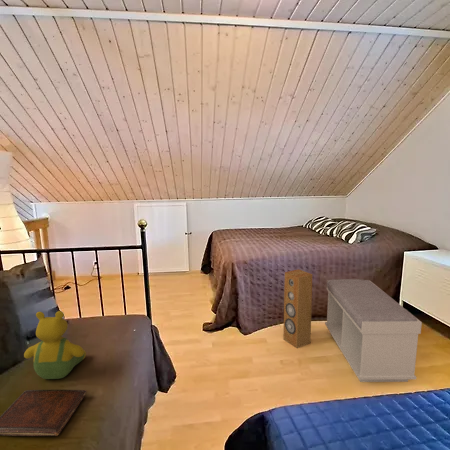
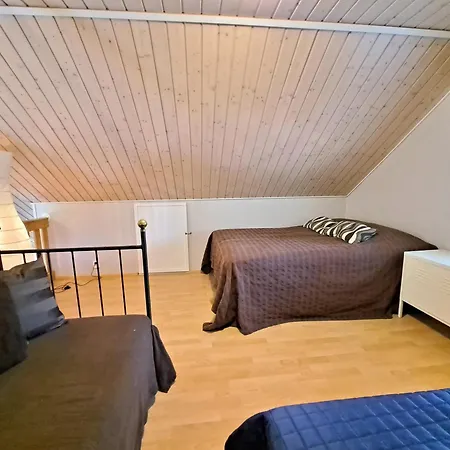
- bench (364, 324)
- book (40, 410)
- speaker (297, 308)
- teddy bear (58, 339)
